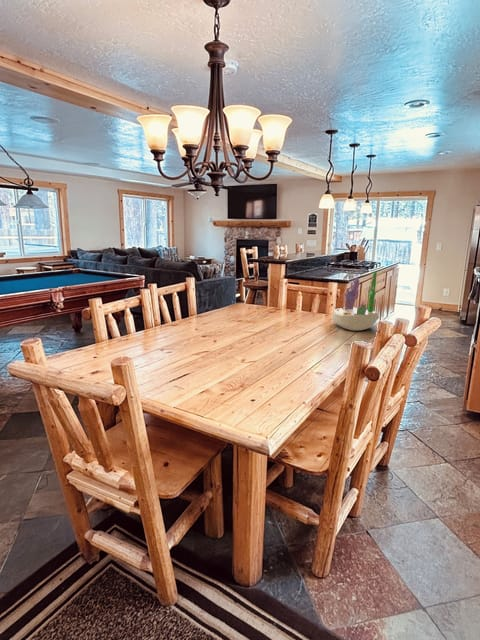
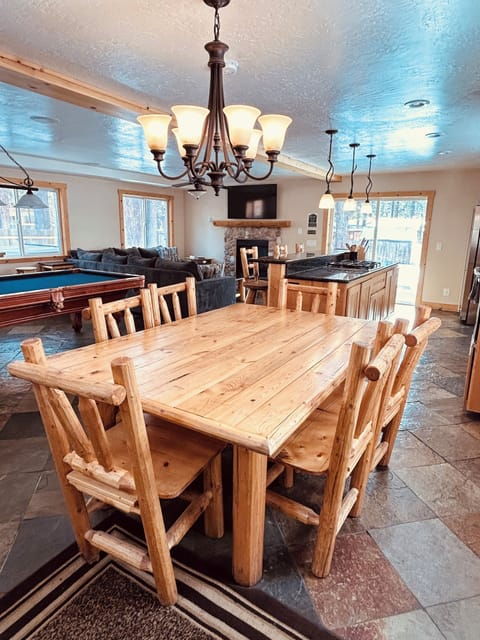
- succulent planter (356, 298)
